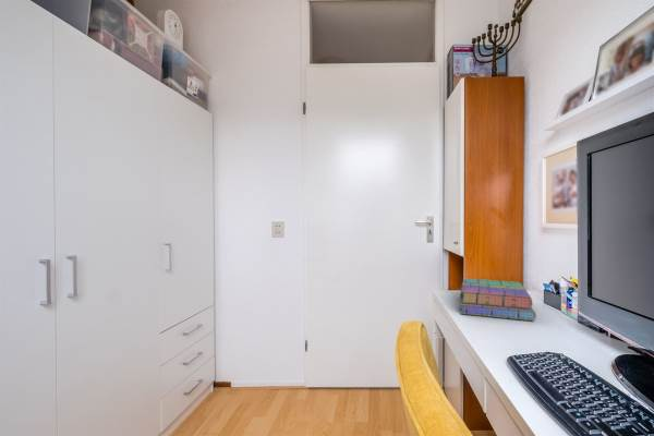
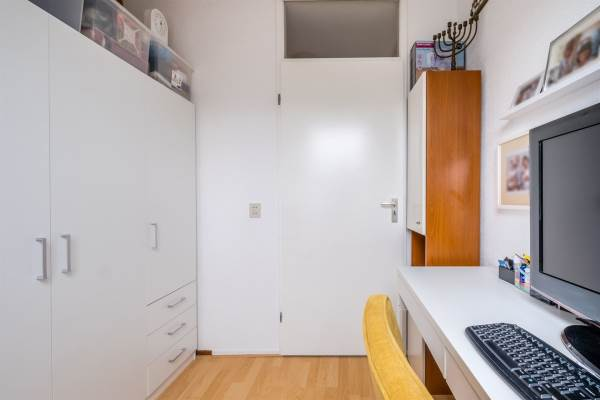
- books (493, 296)
